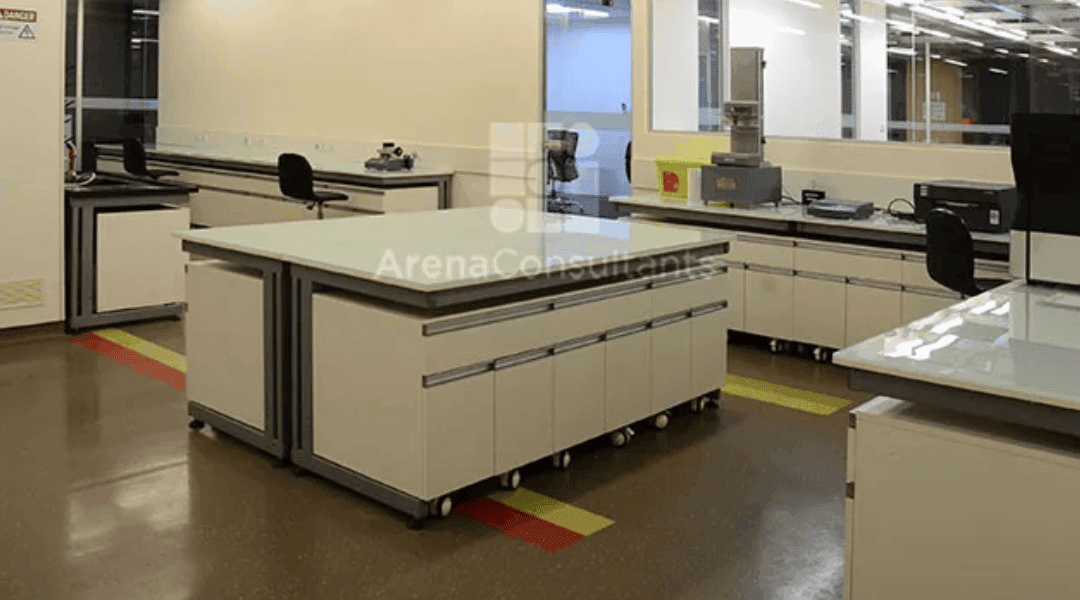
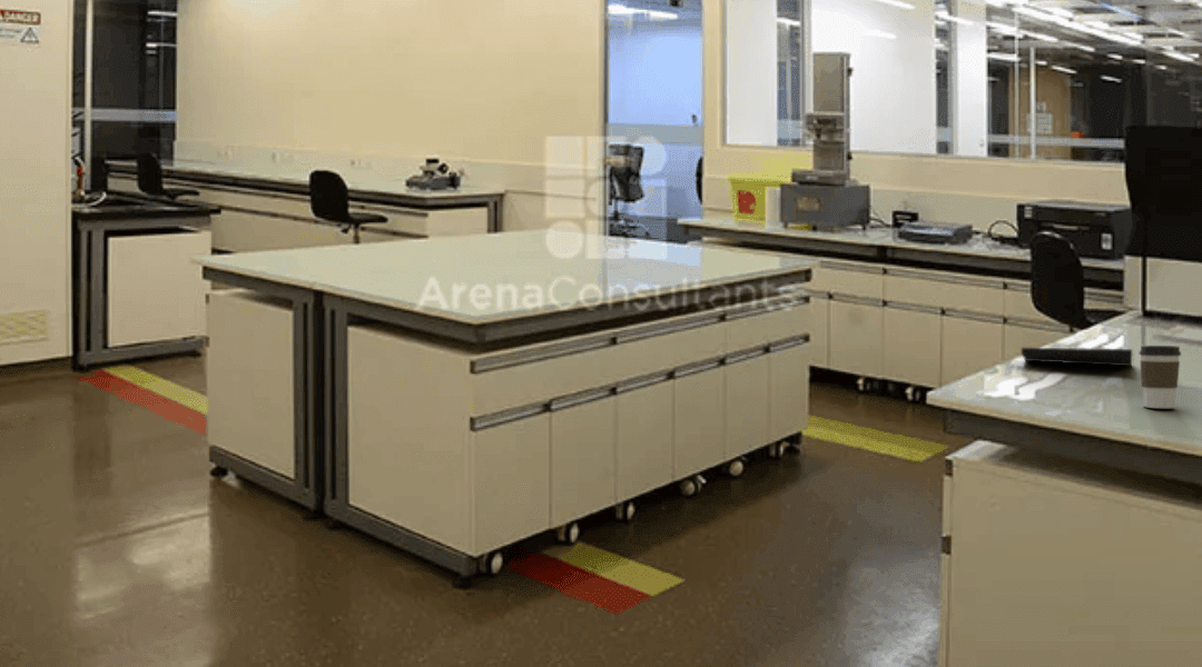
+ notepad (1076, 357)
+ coffee cup (1159, 376)
